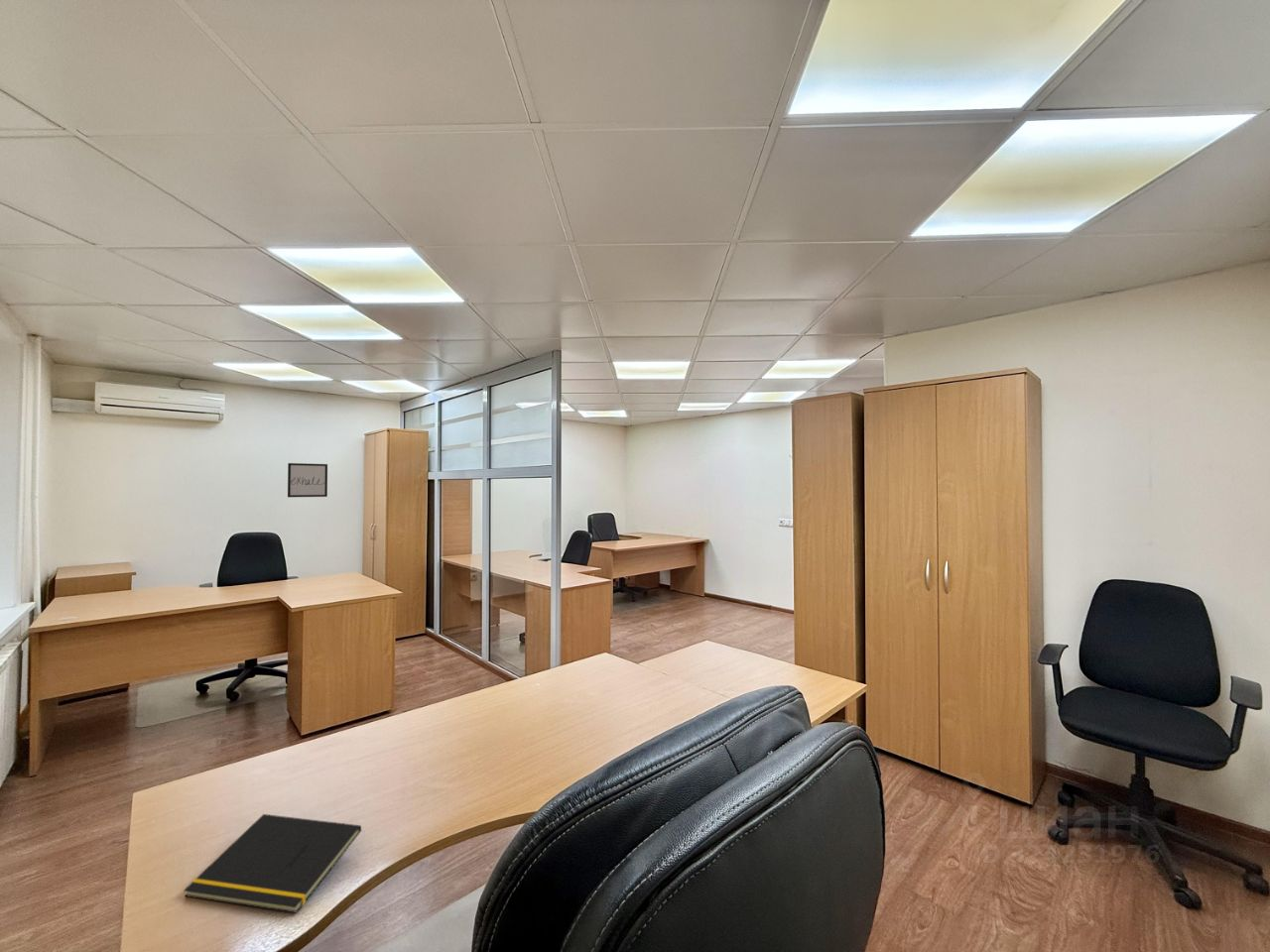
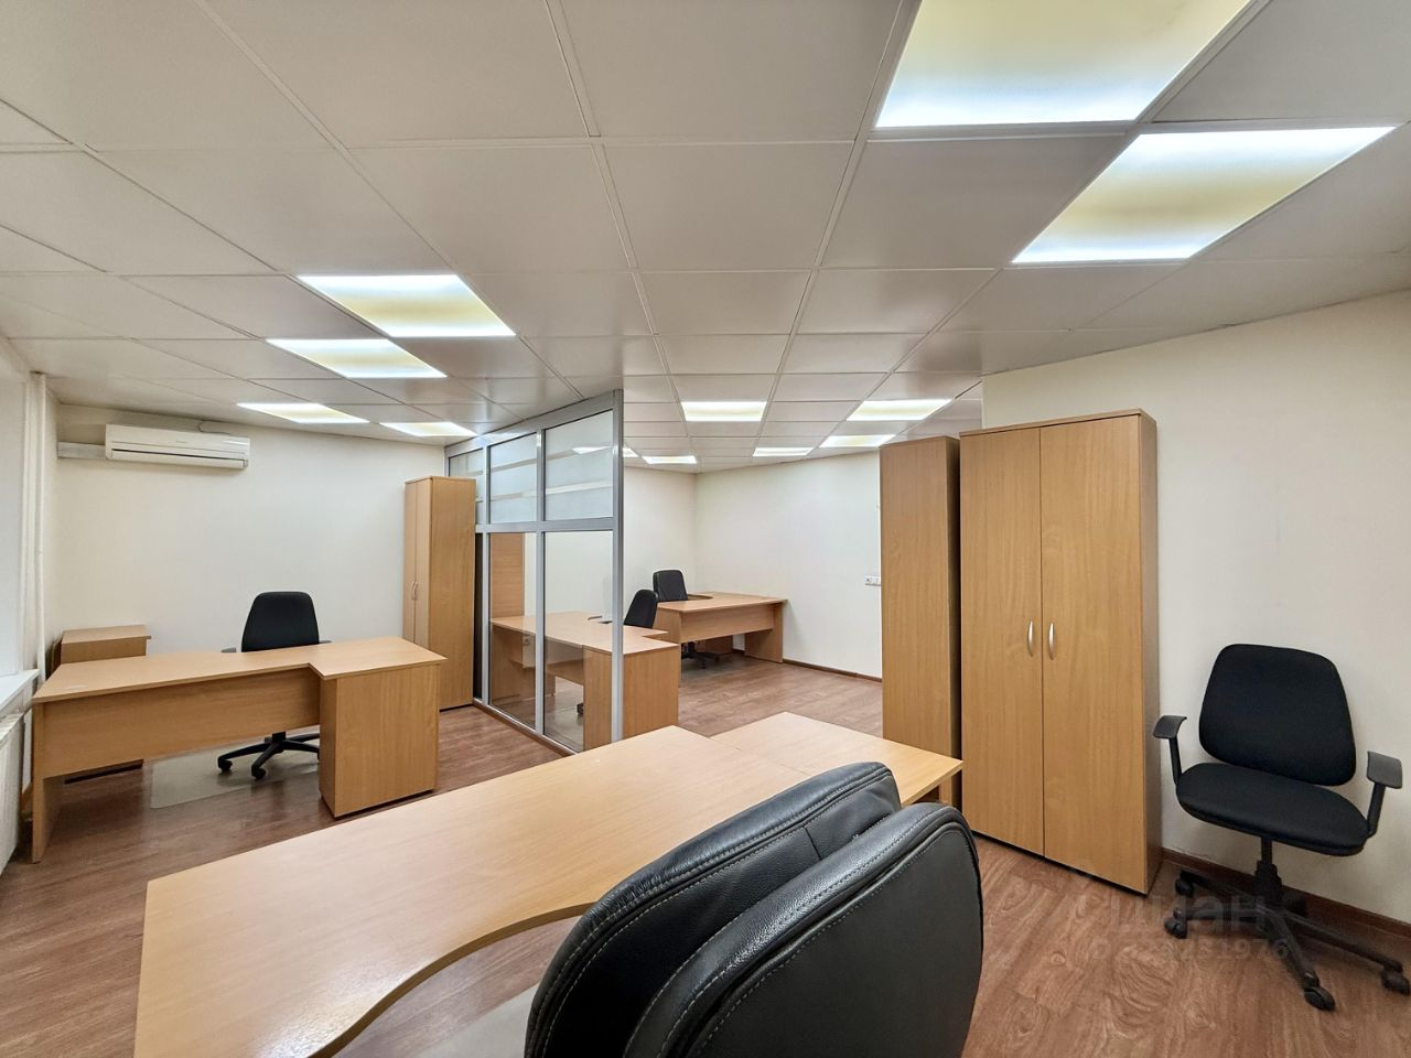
- notepad (278, 858)
- wall art (308, 480)
